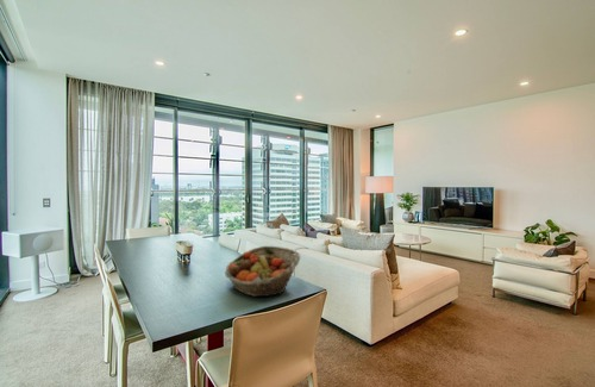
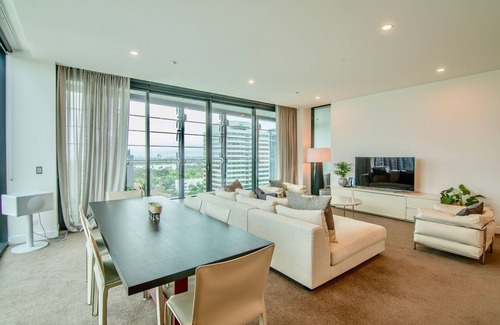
- fruit basket (262, 269)
